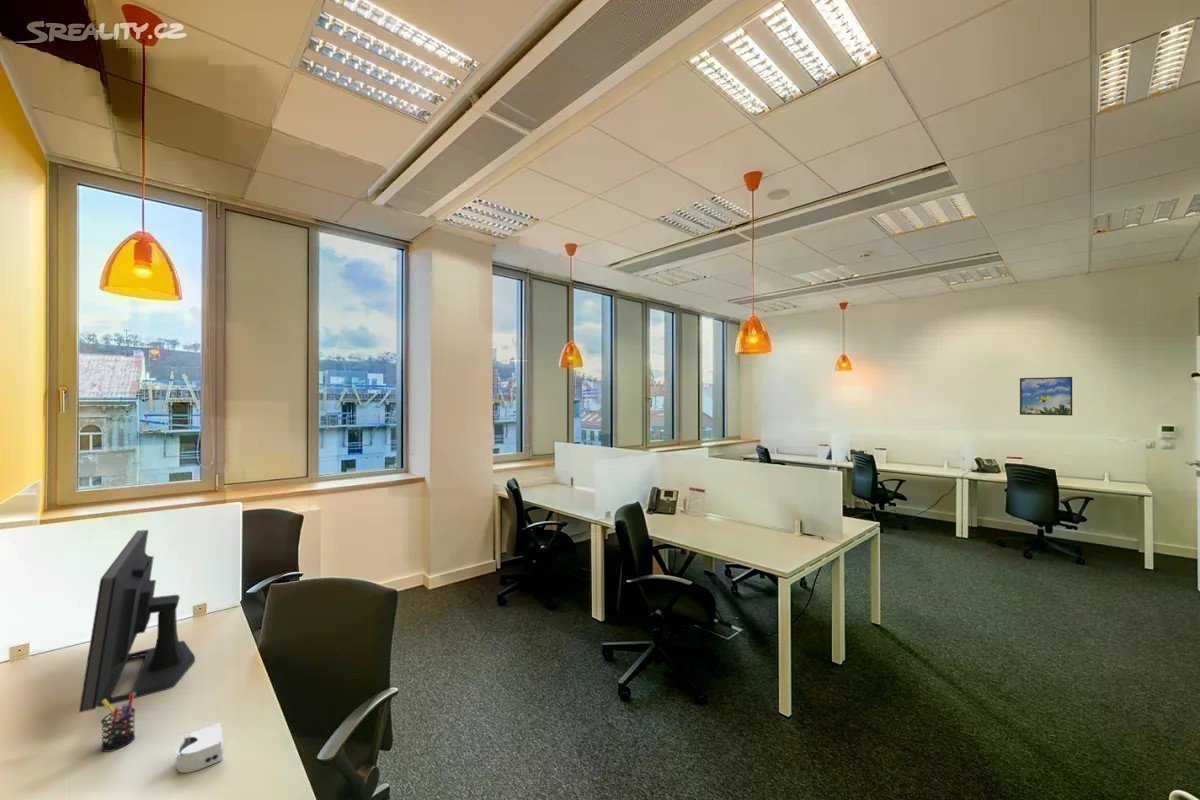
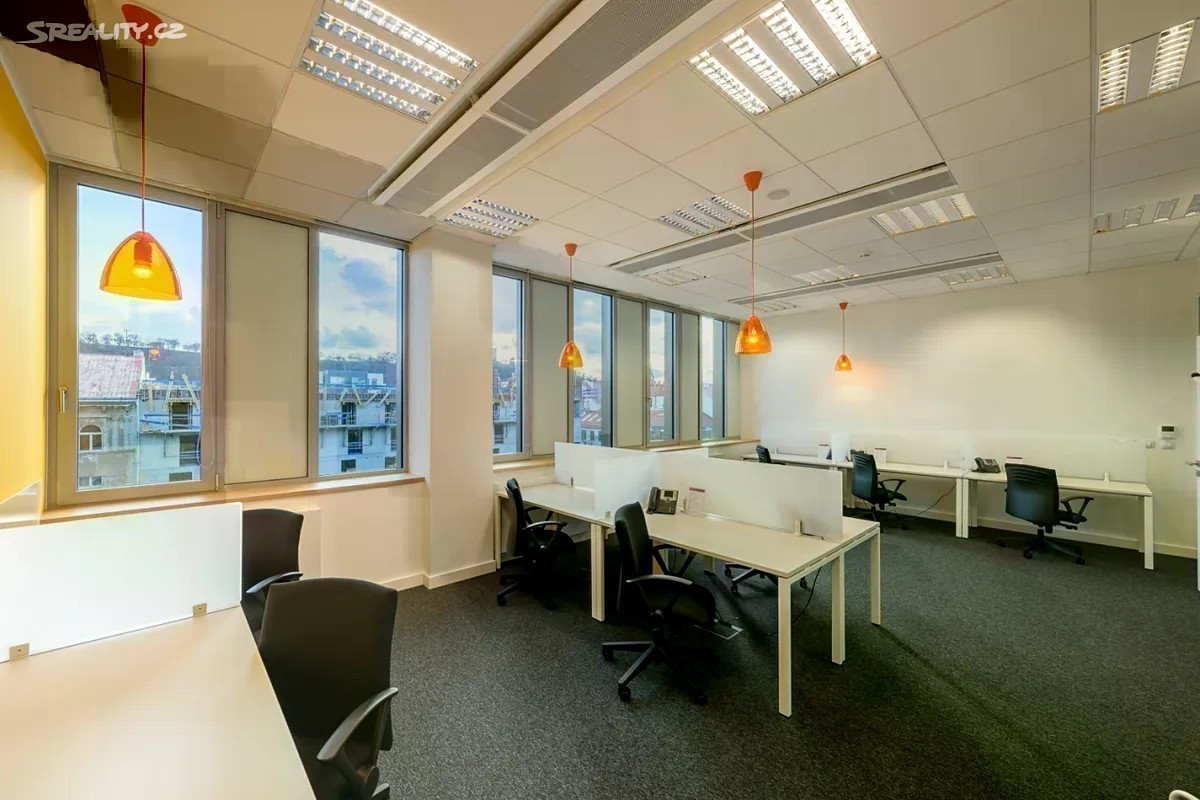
- computer mouse (199, 749)
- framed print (1045, 396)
- pen holder (122, 717)
- monitor (151, 608)
